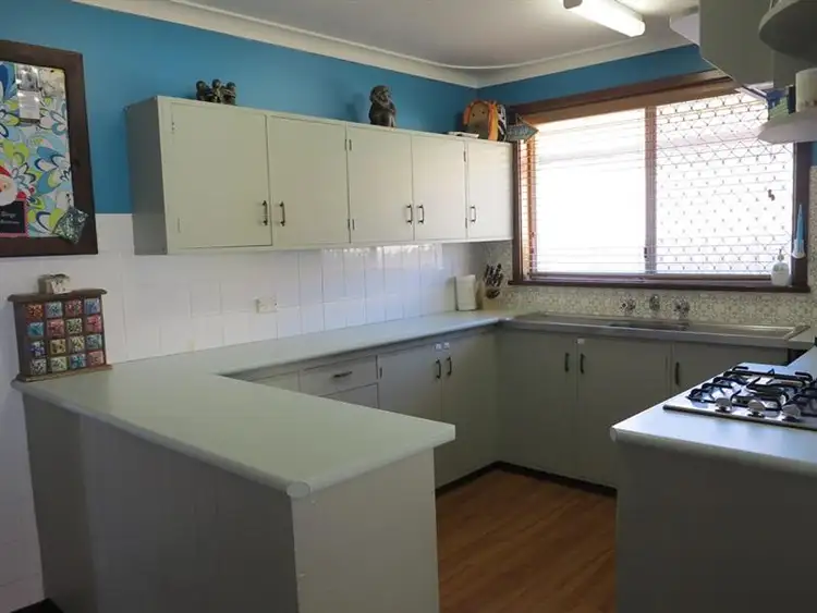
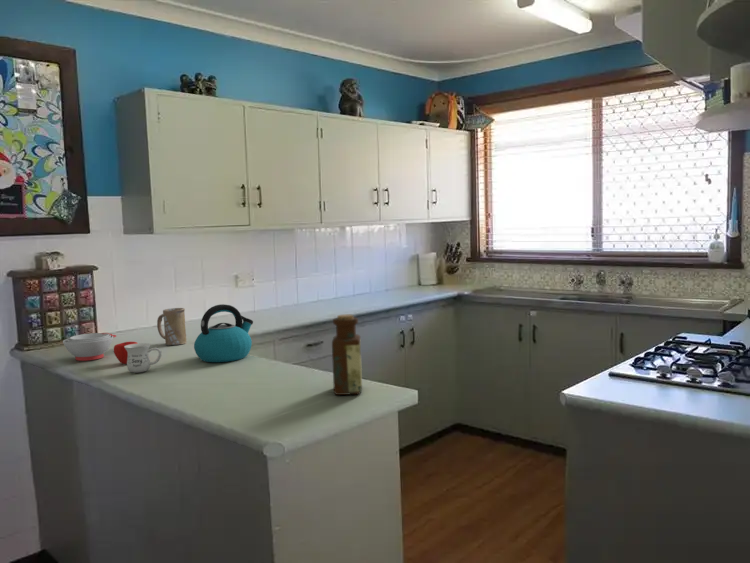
+ bottle (346, 353)
+ apple (126, 352)
+ mug (170, 326)
+ soup bowl (90, 347)
+ mug (143, 357)
+ kettle (226, 330)
